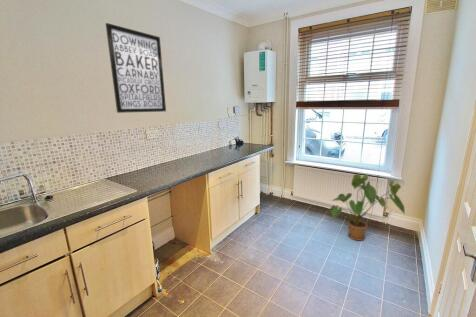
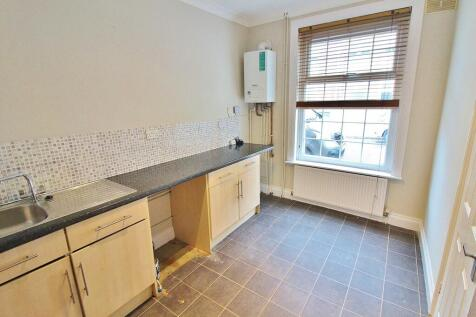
- house plant (364, 207)
- wall art (139, 72)
